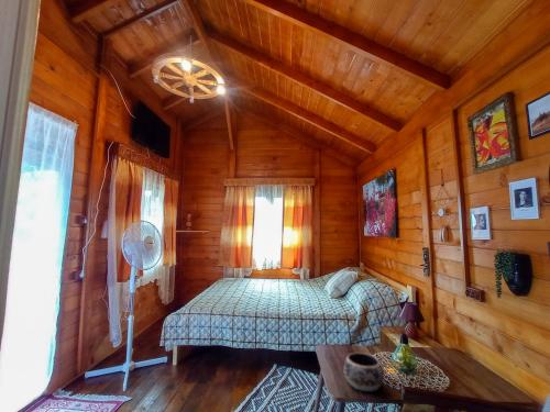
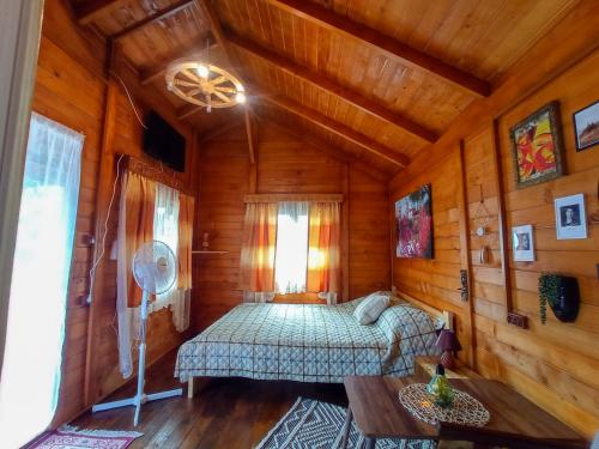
- decorative bowl (363, 370)
